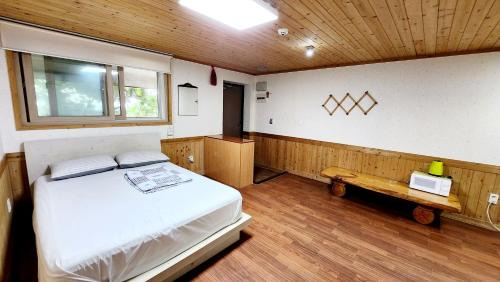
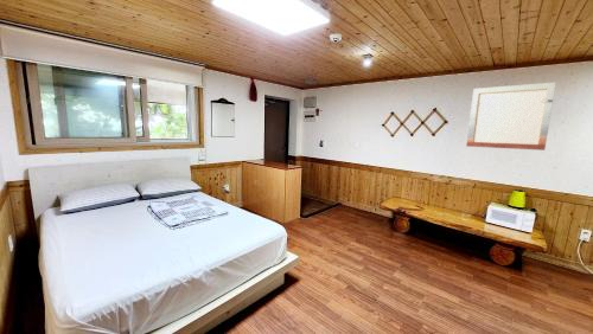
+ wall art (506, 117)
